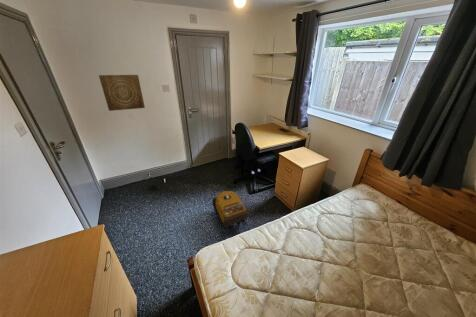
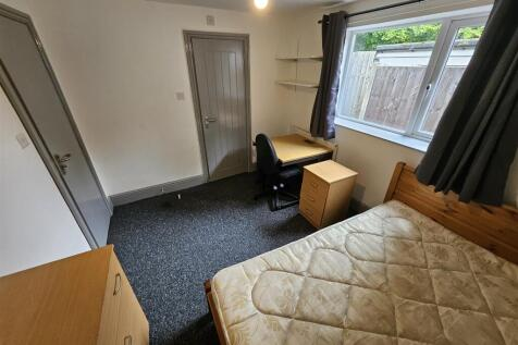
- wall art (123, 92)
- backpack (230, 210)
